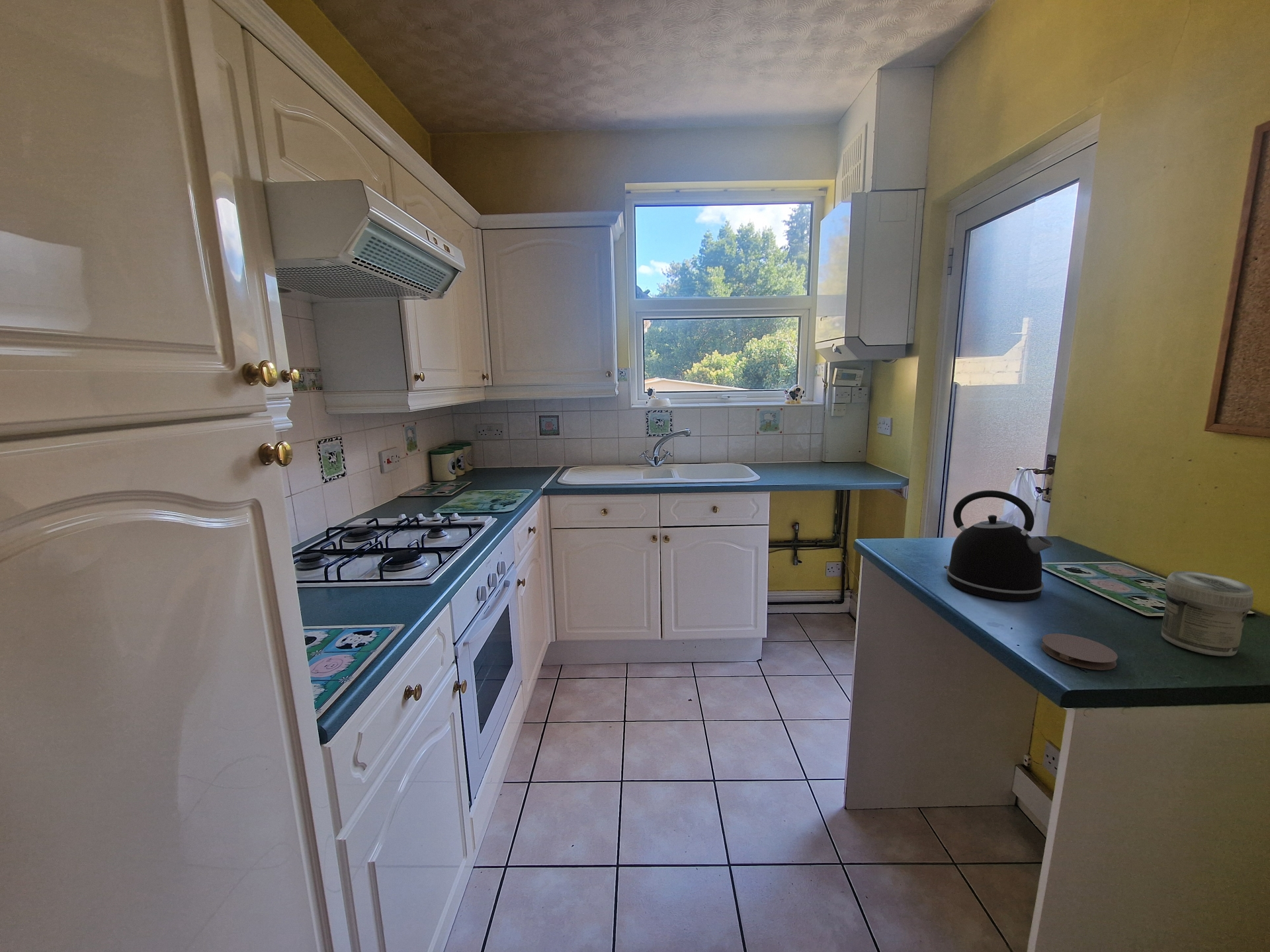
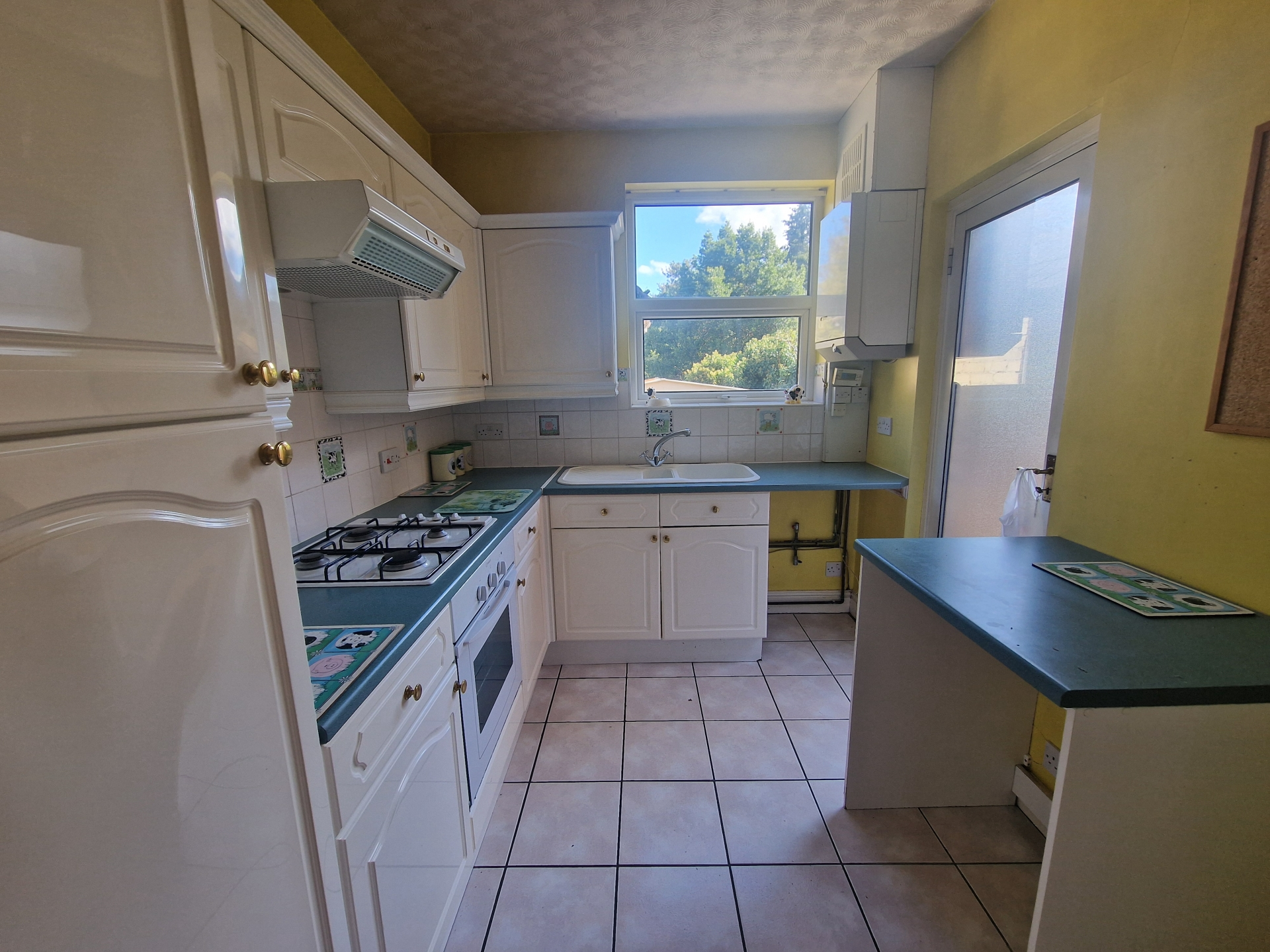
- kettle (996, 539)
- jar (1203, 612)
- coaster (1078, 651)
